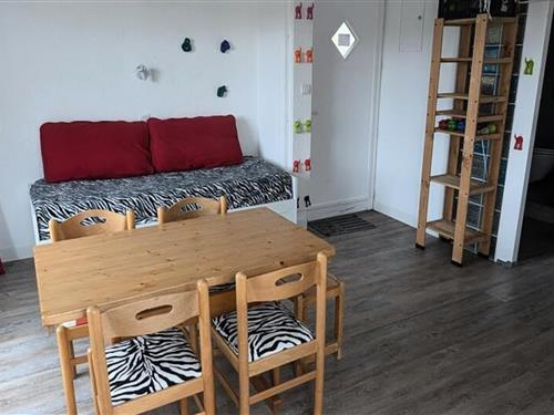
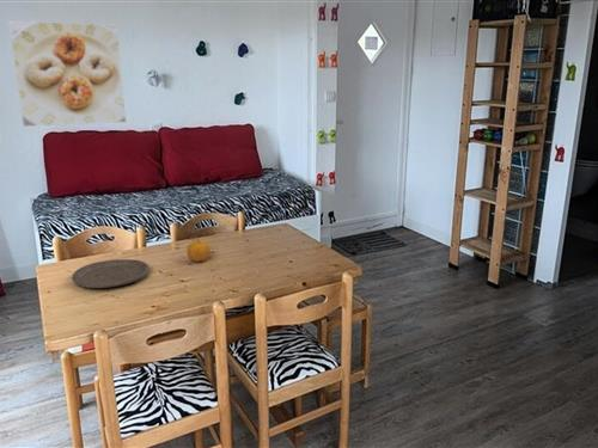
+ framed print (71, 74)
+ plate (111, 274)
+ fruit (197, 248)
